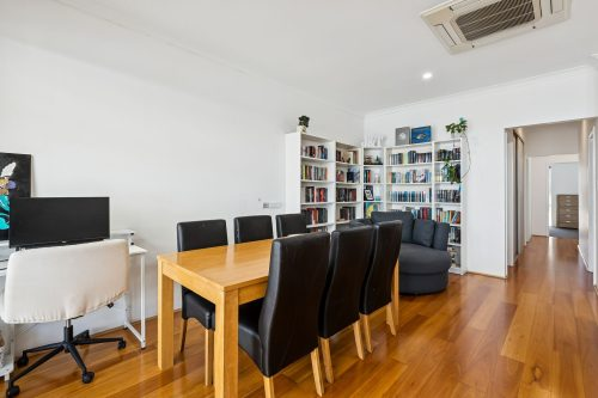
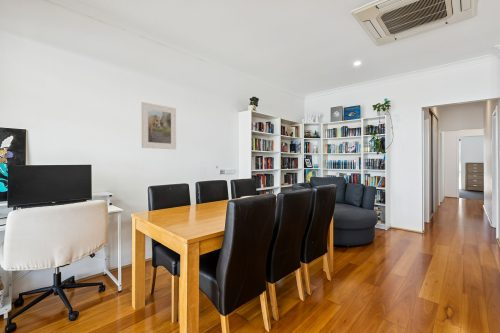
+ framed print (159, 127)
